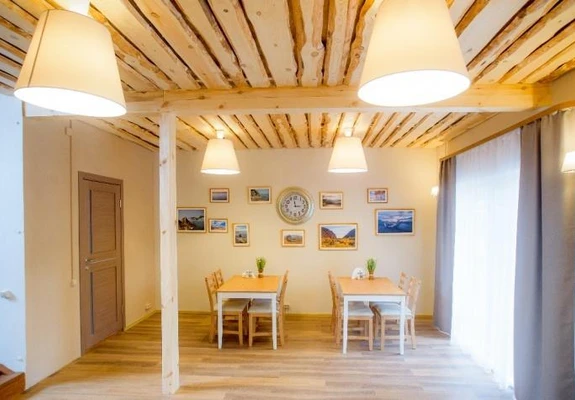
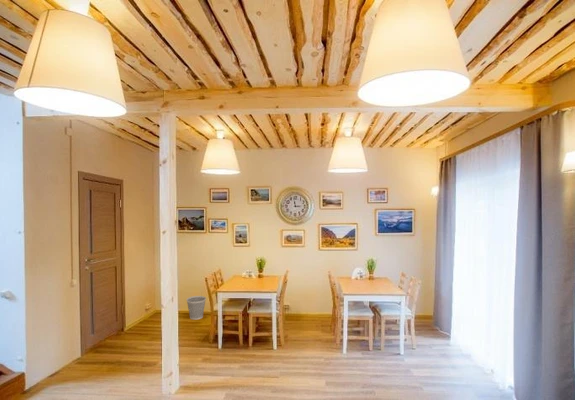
+ wastebasket (196, 308)
